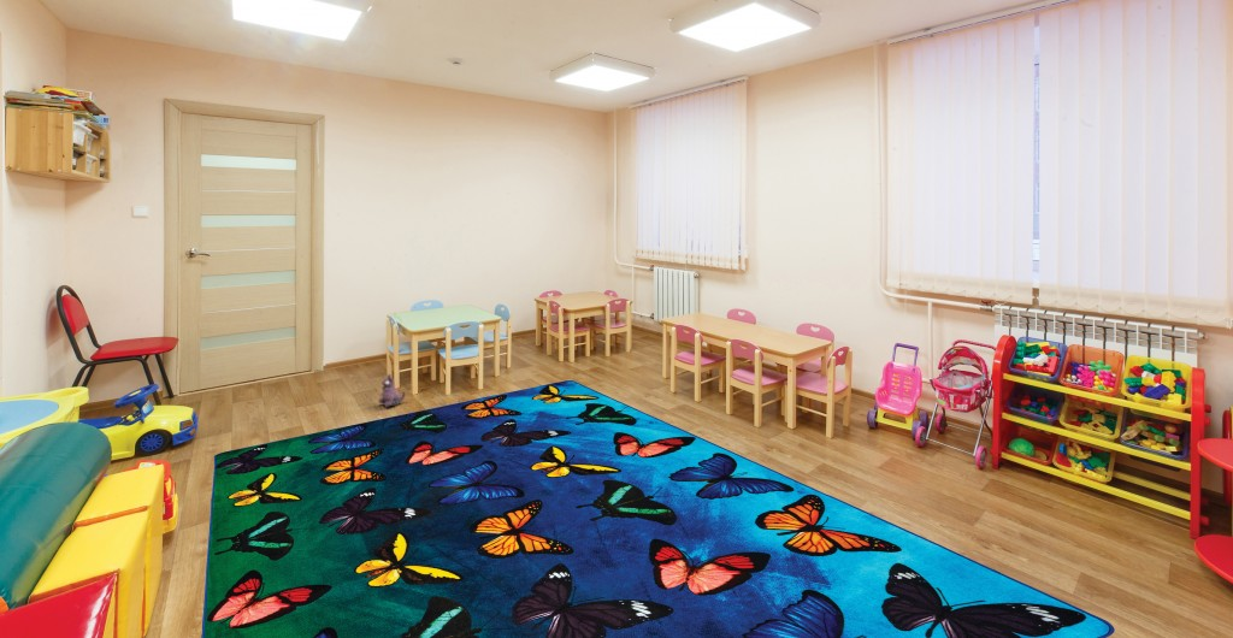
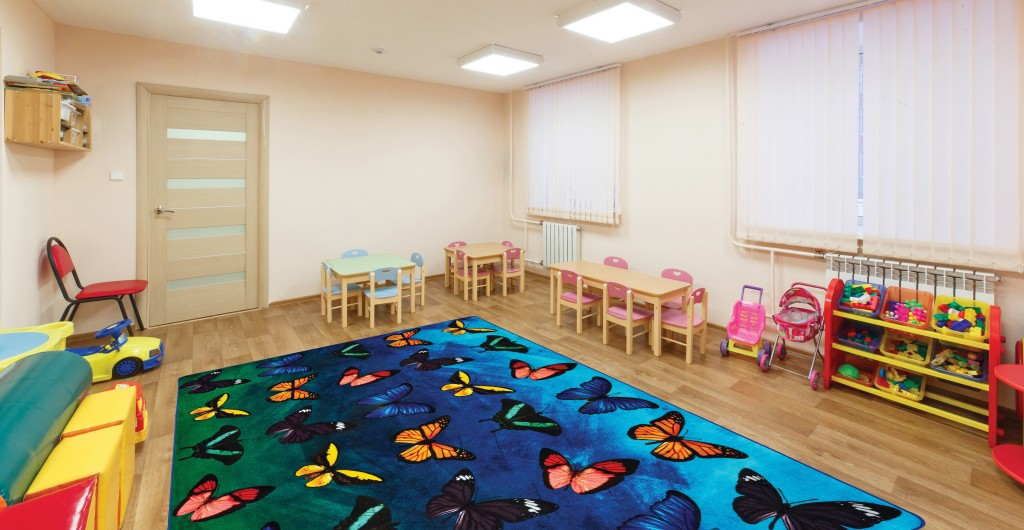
- plush toy (393, 389)
